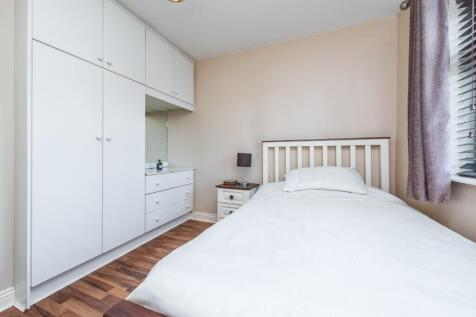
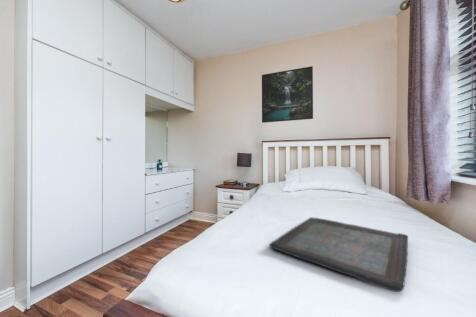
+ serving tray (339, 240)
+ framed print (286, 95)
